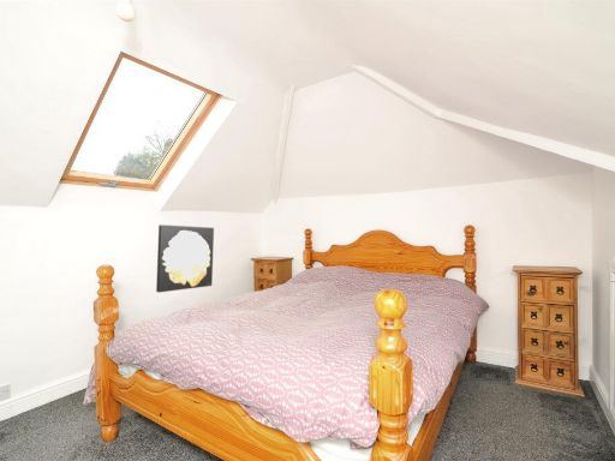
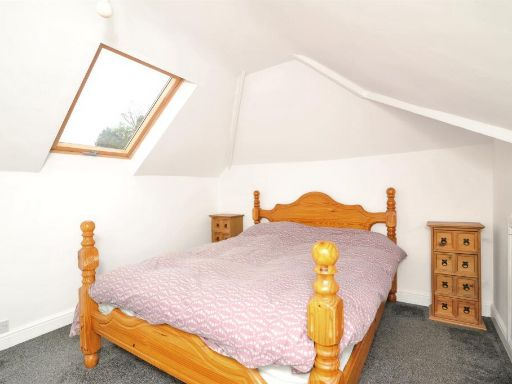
- wall art (186, 257)
